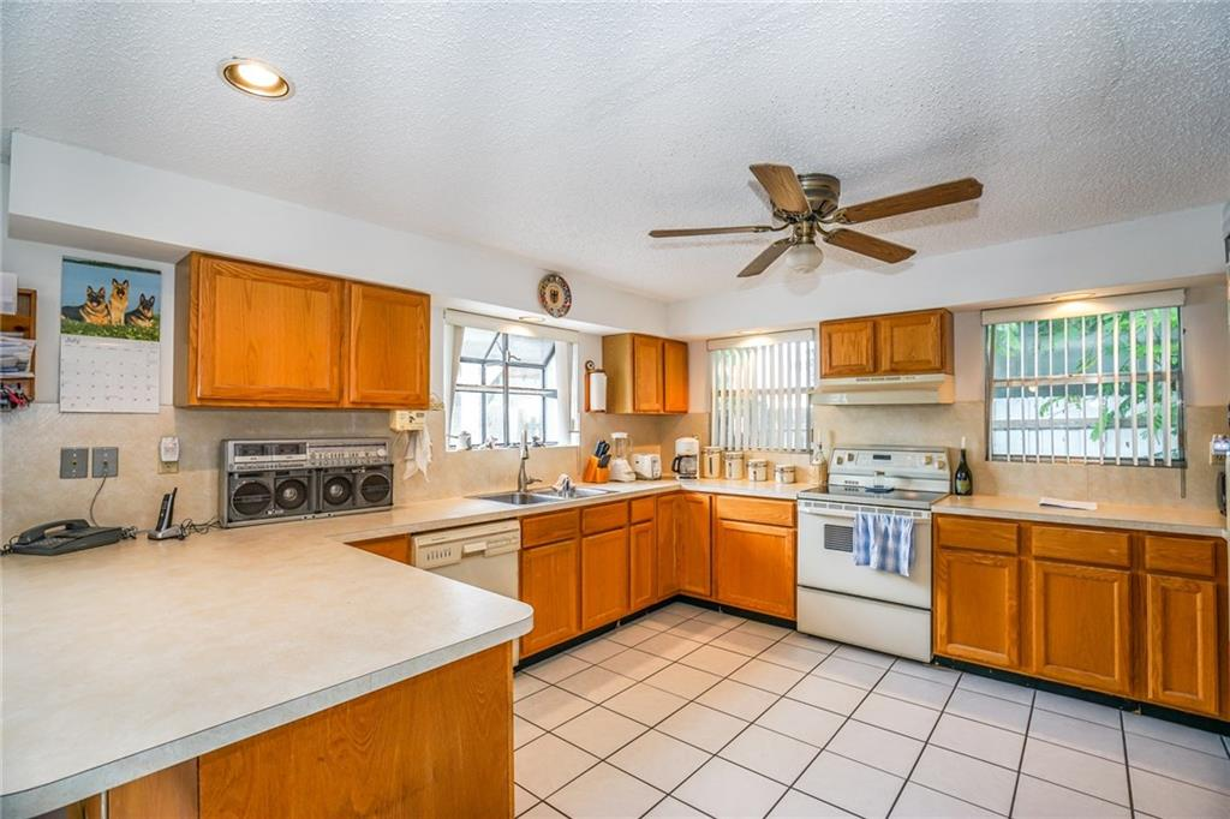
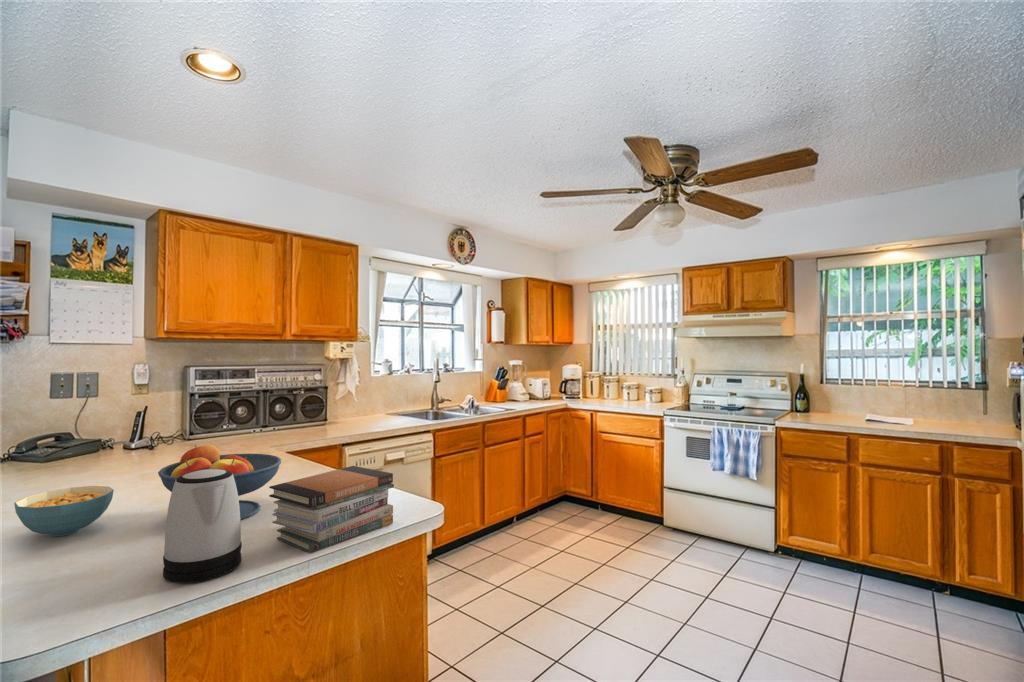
+ book stack (334, 505)
+ cereal bowl (65, 513)
+ fruit bowl (227, 470)
+ kettle (202, 517)
